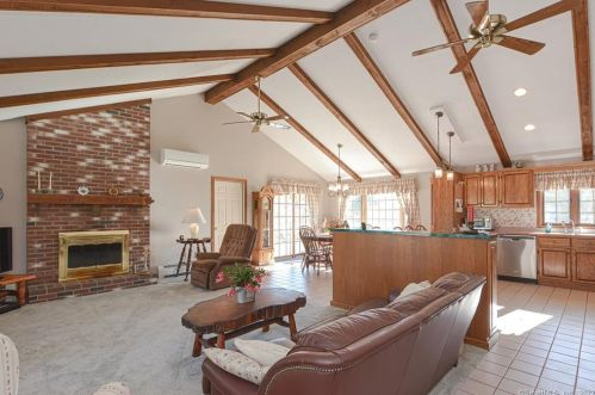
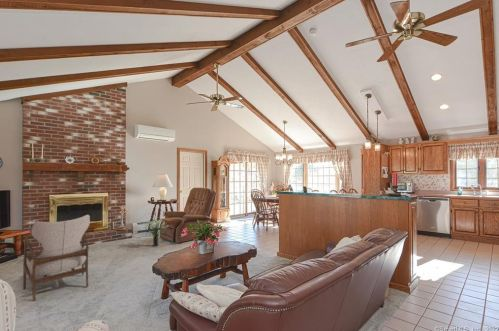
+ potted plant (156, 232)
+ armchair (58, 250)
